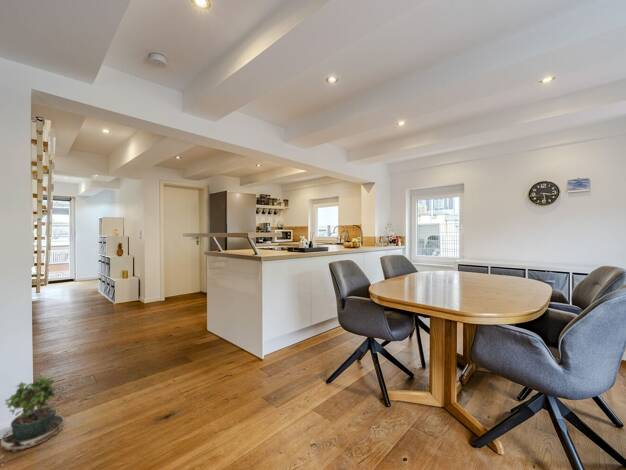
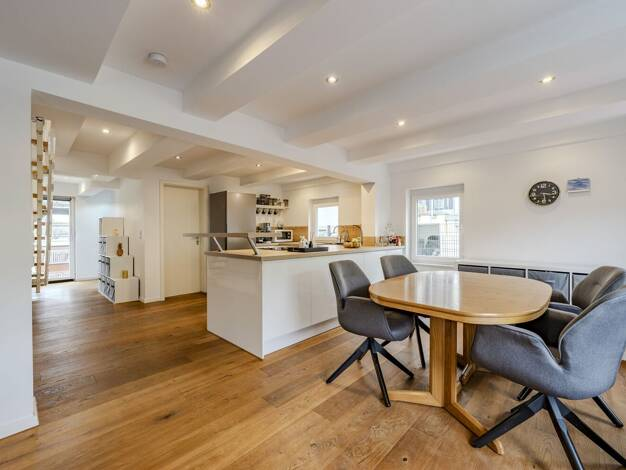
- potted plant (32, 409)
